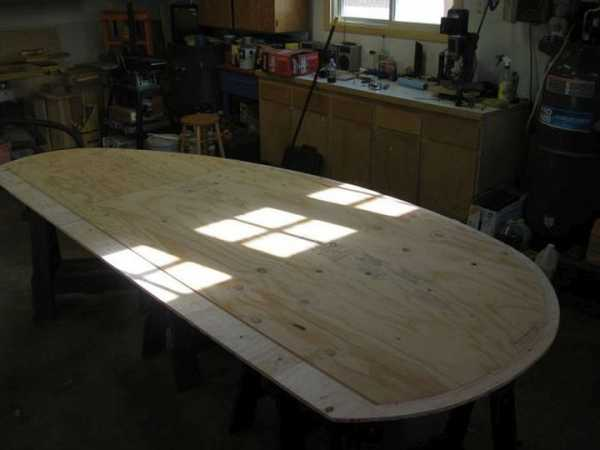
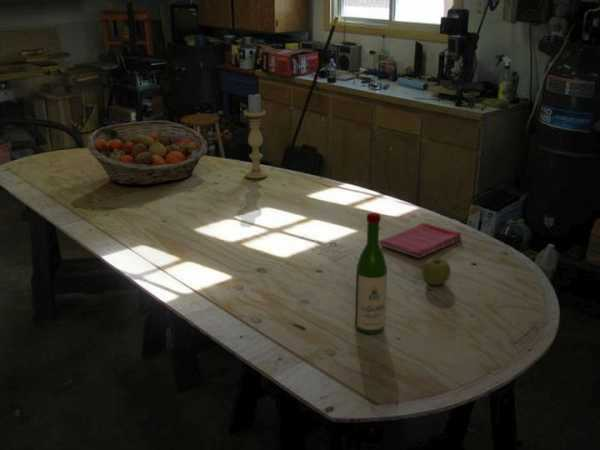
+ apple (436, 271)
+ dish towel (420, 238)
+ fruit basket (149, 151)
+ wine bottle (371, 272)
+ candle holder (255, 135)
